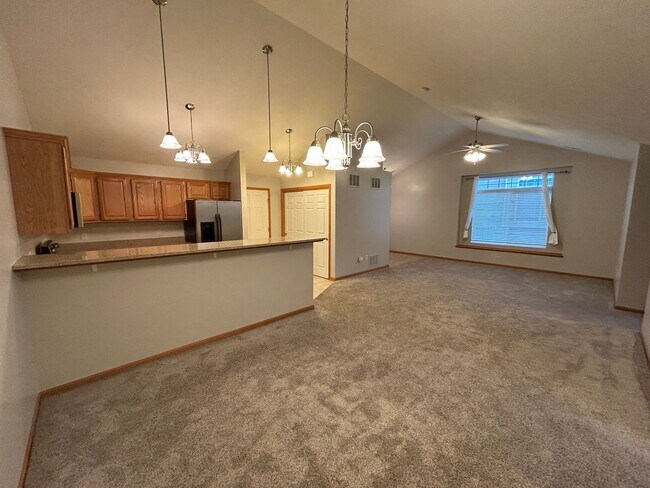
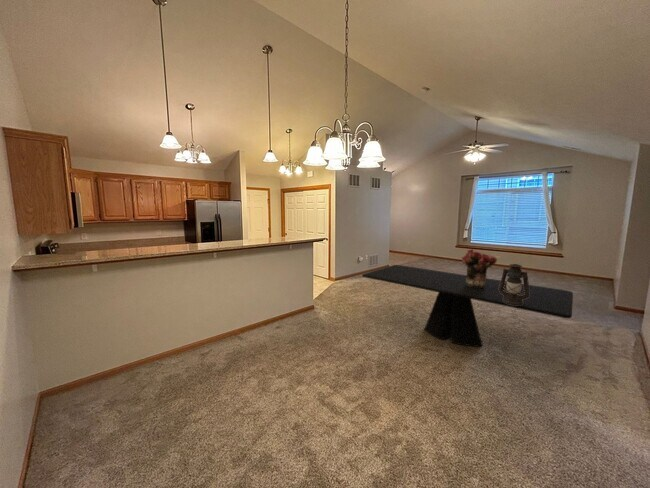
+ dining table (453, 309)
+ lantern (514, 282)
+ bouquet (478, 268)
